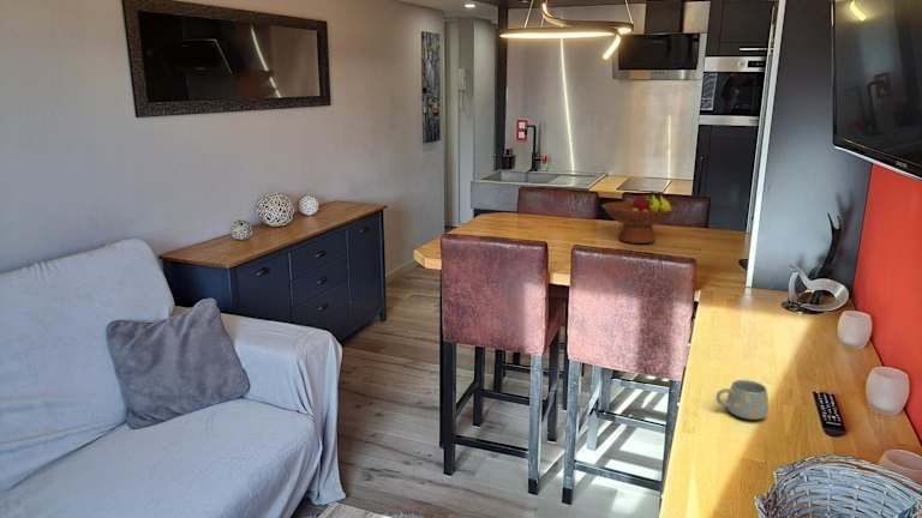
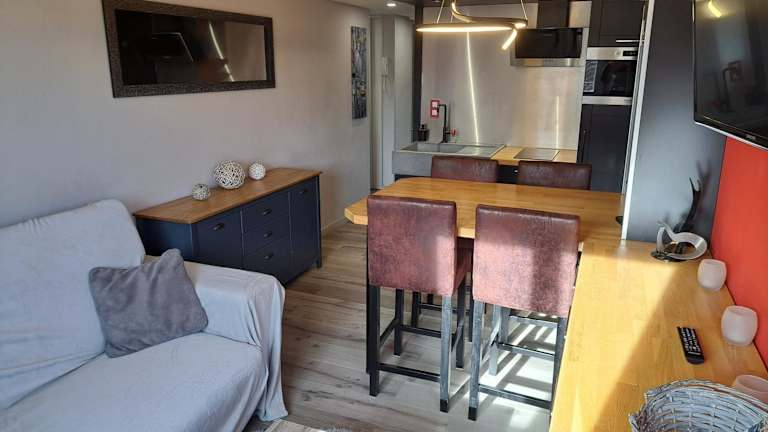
- mug (741, 399)
- fruit bowl (637, 217)
